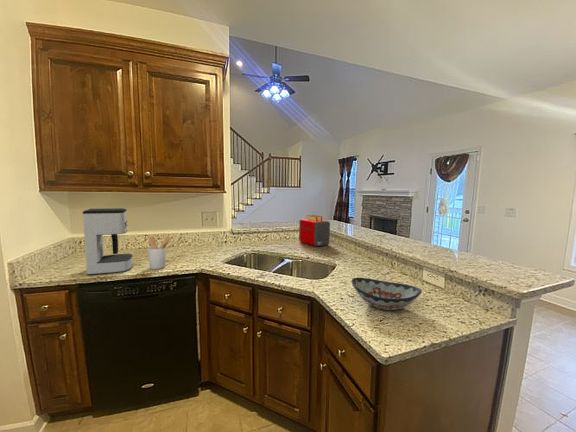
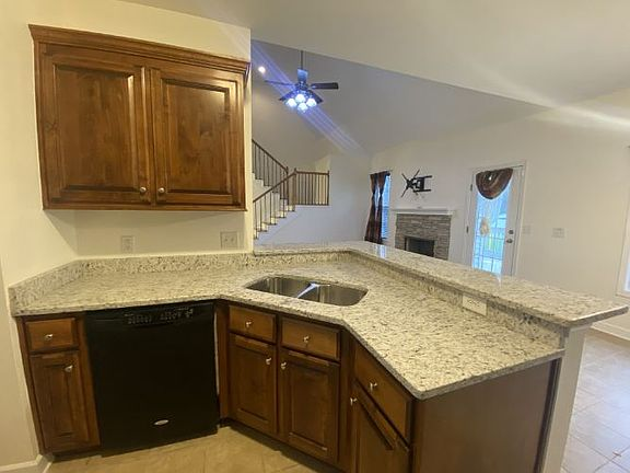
- toaster (313, 229)
- coffee maker (112, 239)
- decorative bowl (384, 295)
- utensil holder (161, 251)
